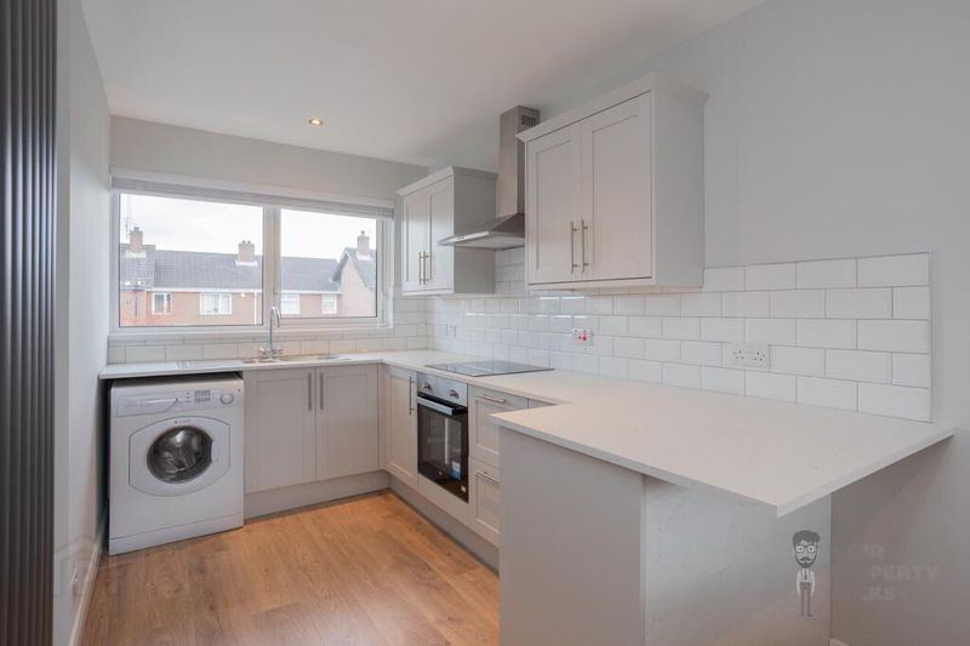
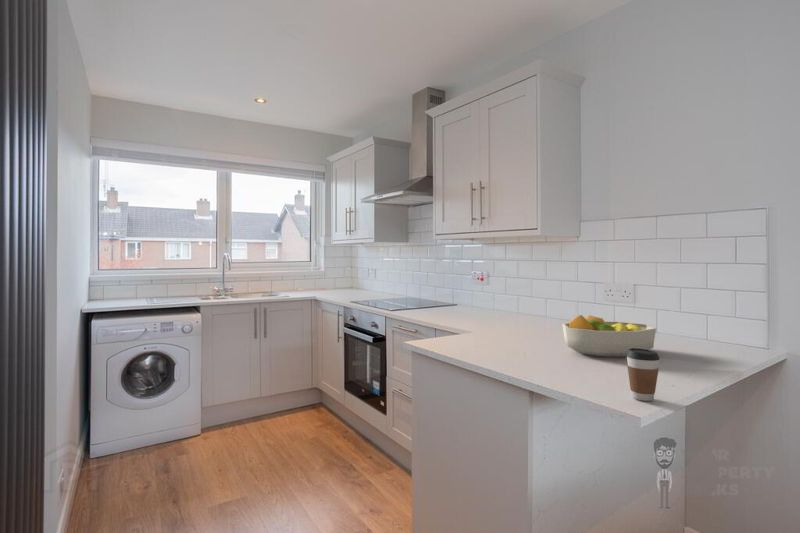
+ fruit bowl (607, 332)
+ coffee cup (642, 374)
